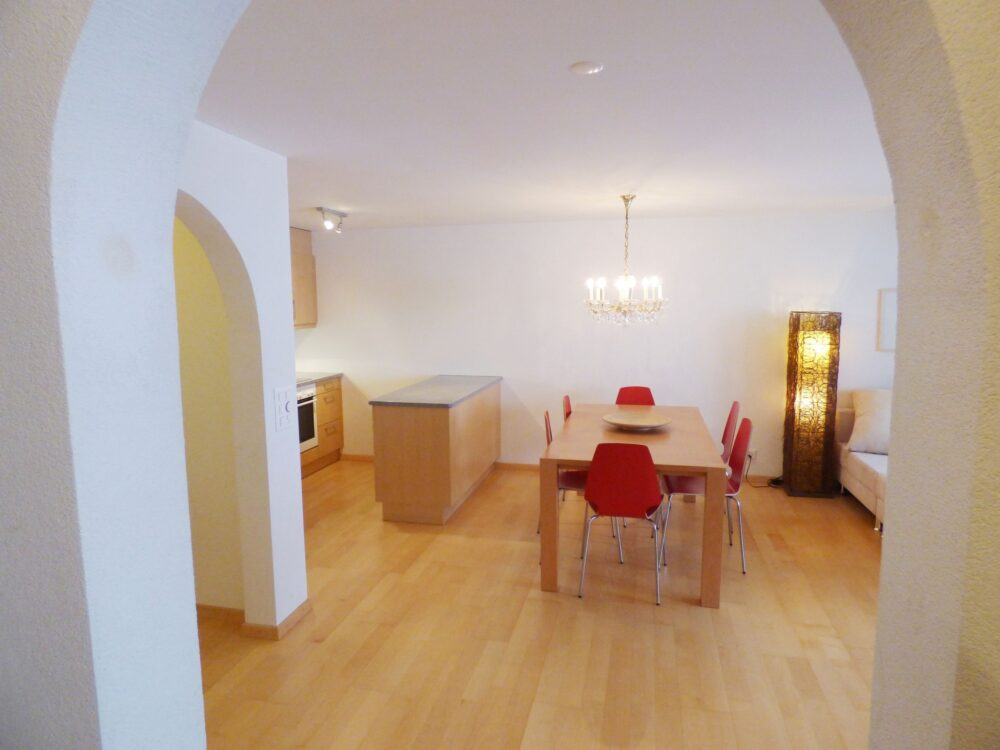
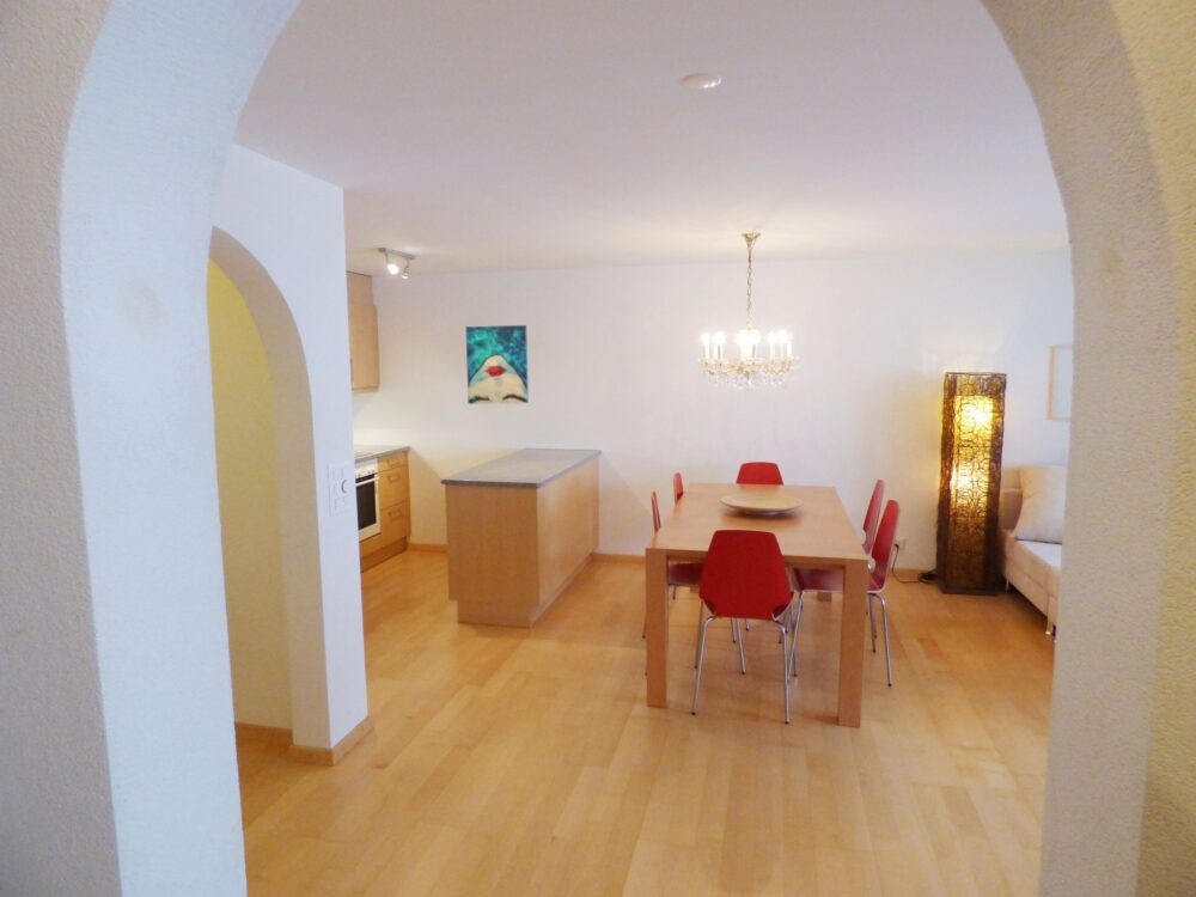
+ wall art (496, 365)
